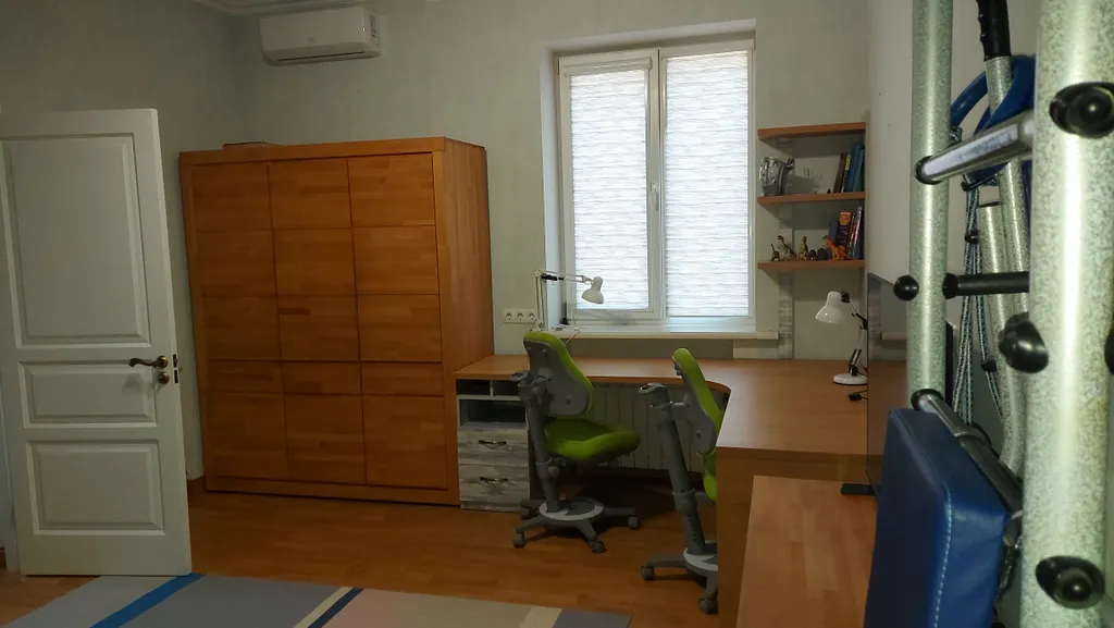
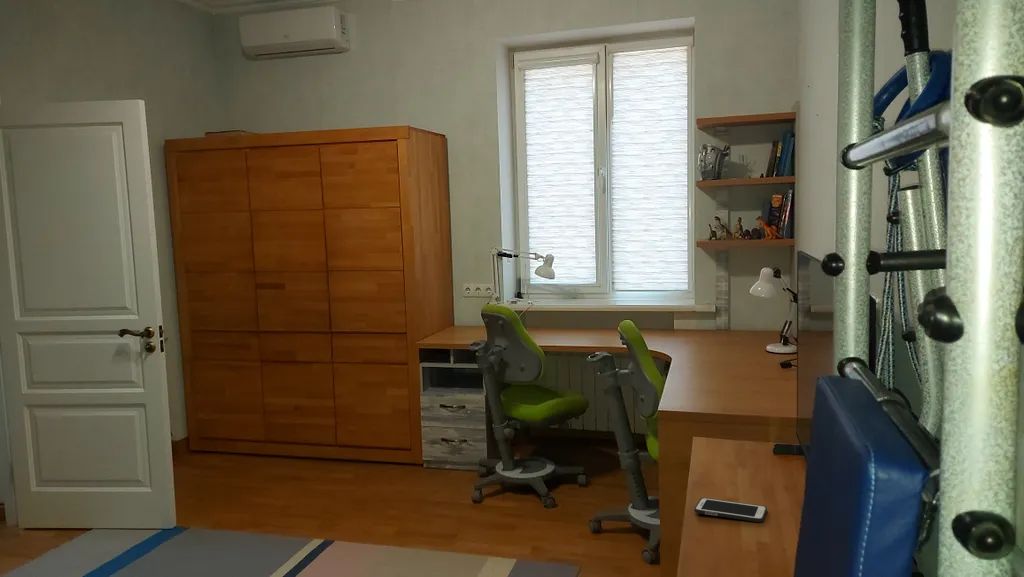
+ cell phone (730, 509)
